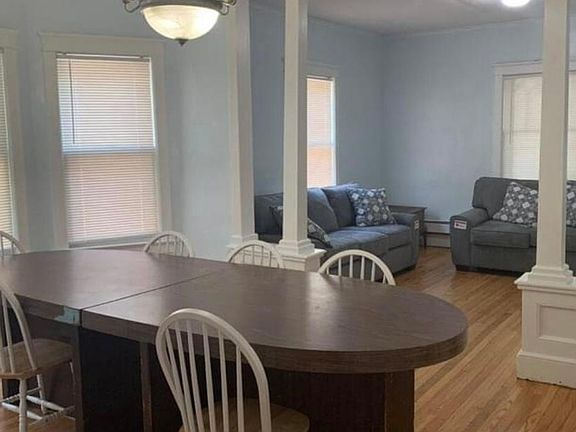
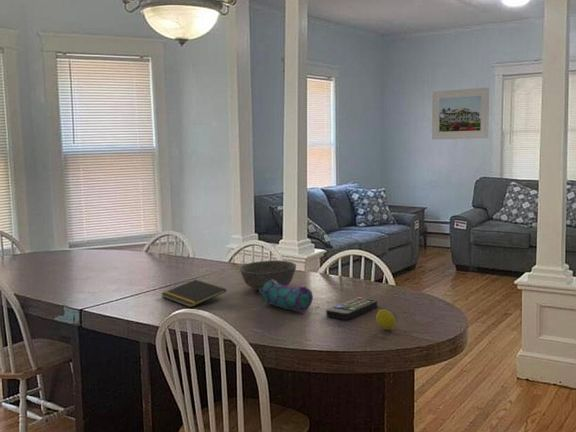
+ remote control (352, 307)
+ fruit (385, 319)
+ notepad (193, 292)
+ bowl (268, 277)
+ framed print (459, 114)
+ pencil case (286, 295)
